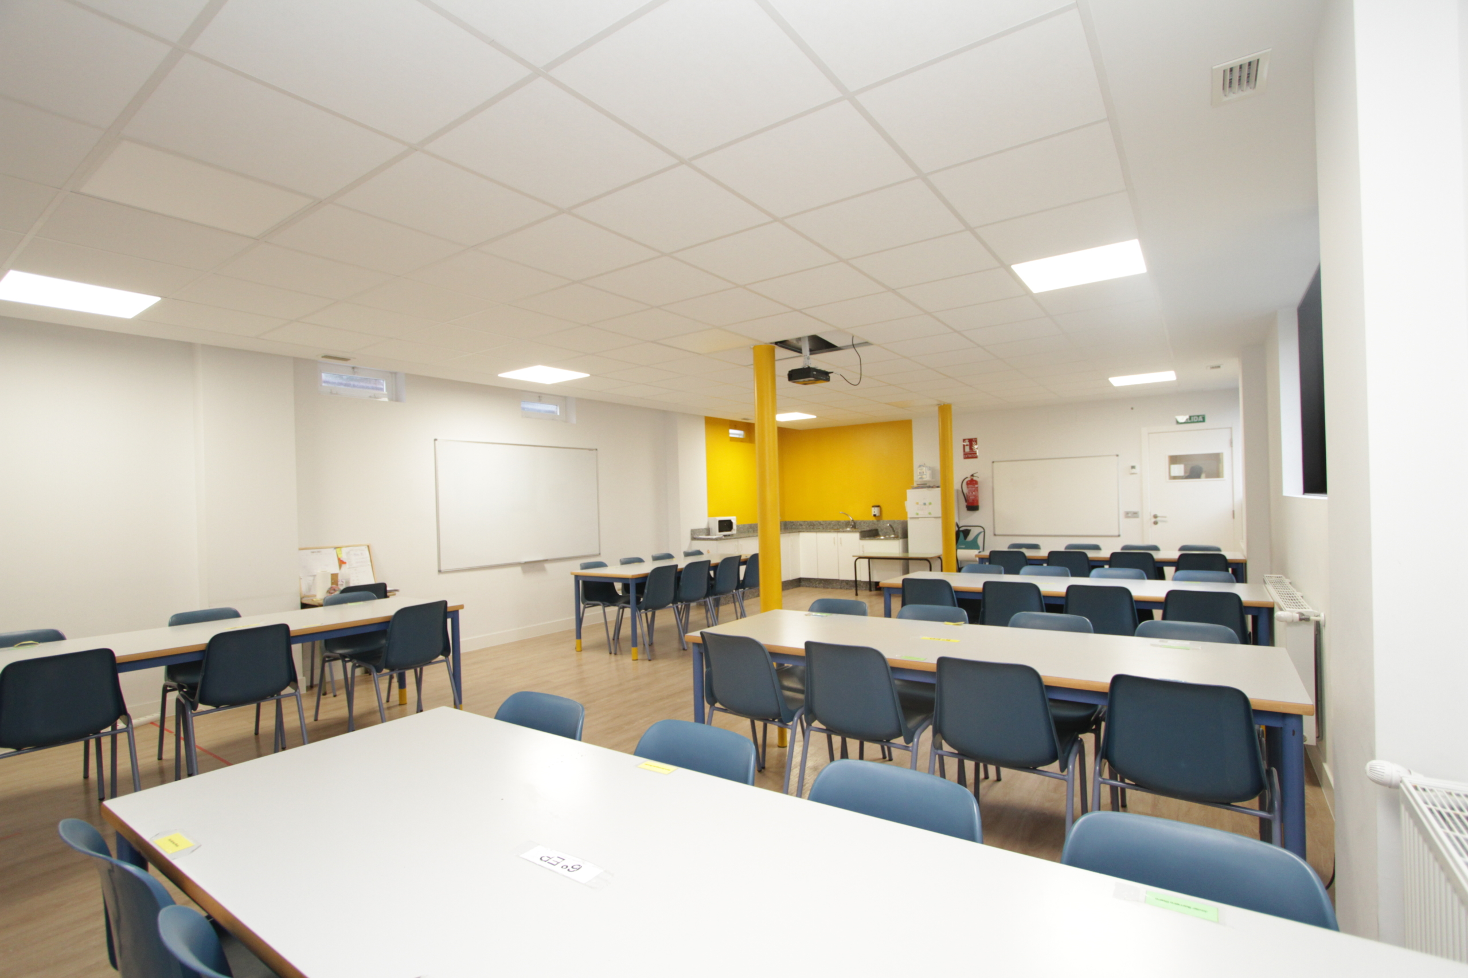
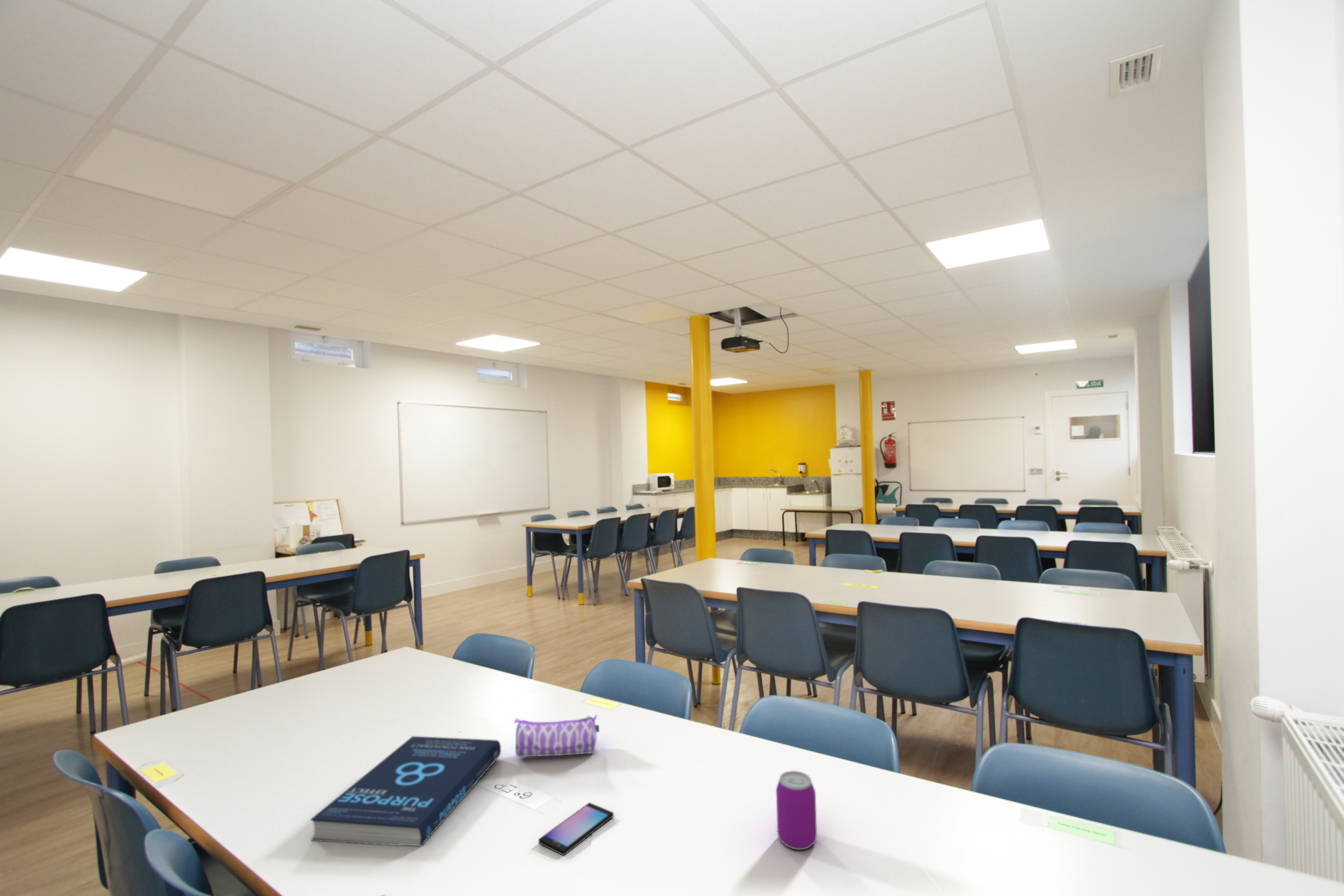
+ smartphone (577, 827)
+ beverage can (796, 809)
+ pencil case (557, 736)
+ book (417, 784)
